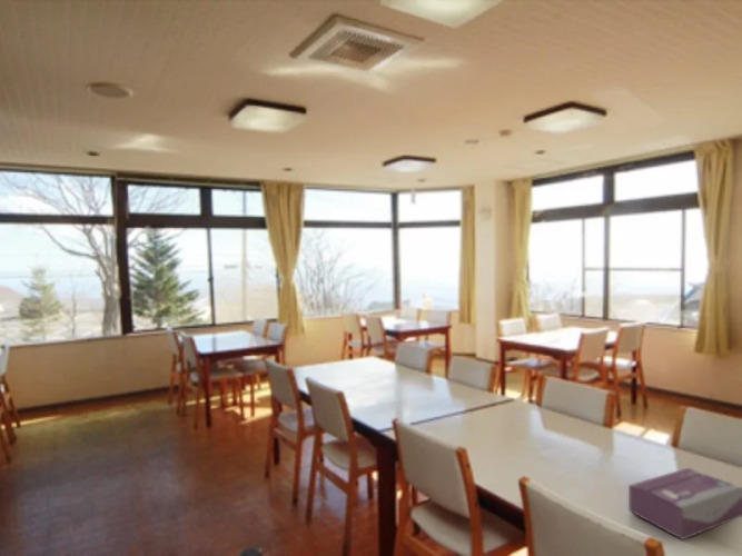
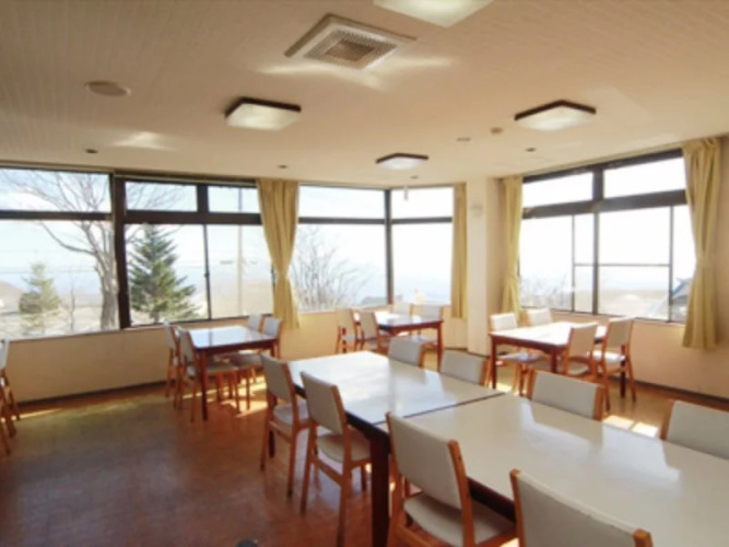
- tissue box (684, 499)
